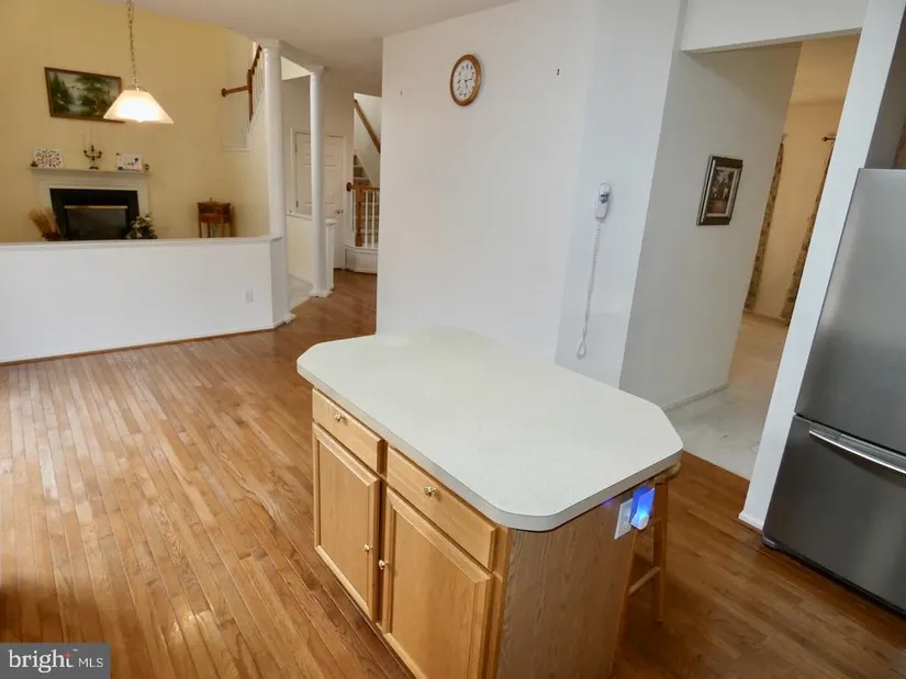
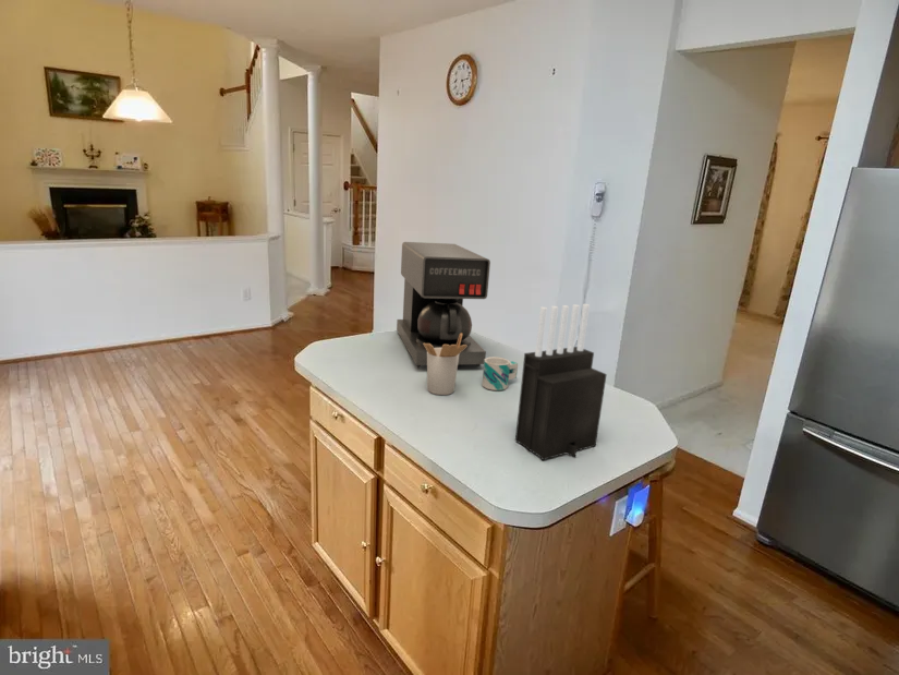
+ coffee maker (439, 300)
+ utensil holder (446, 364)
+ mug (500, 372)
+ knife block (567, 379)
